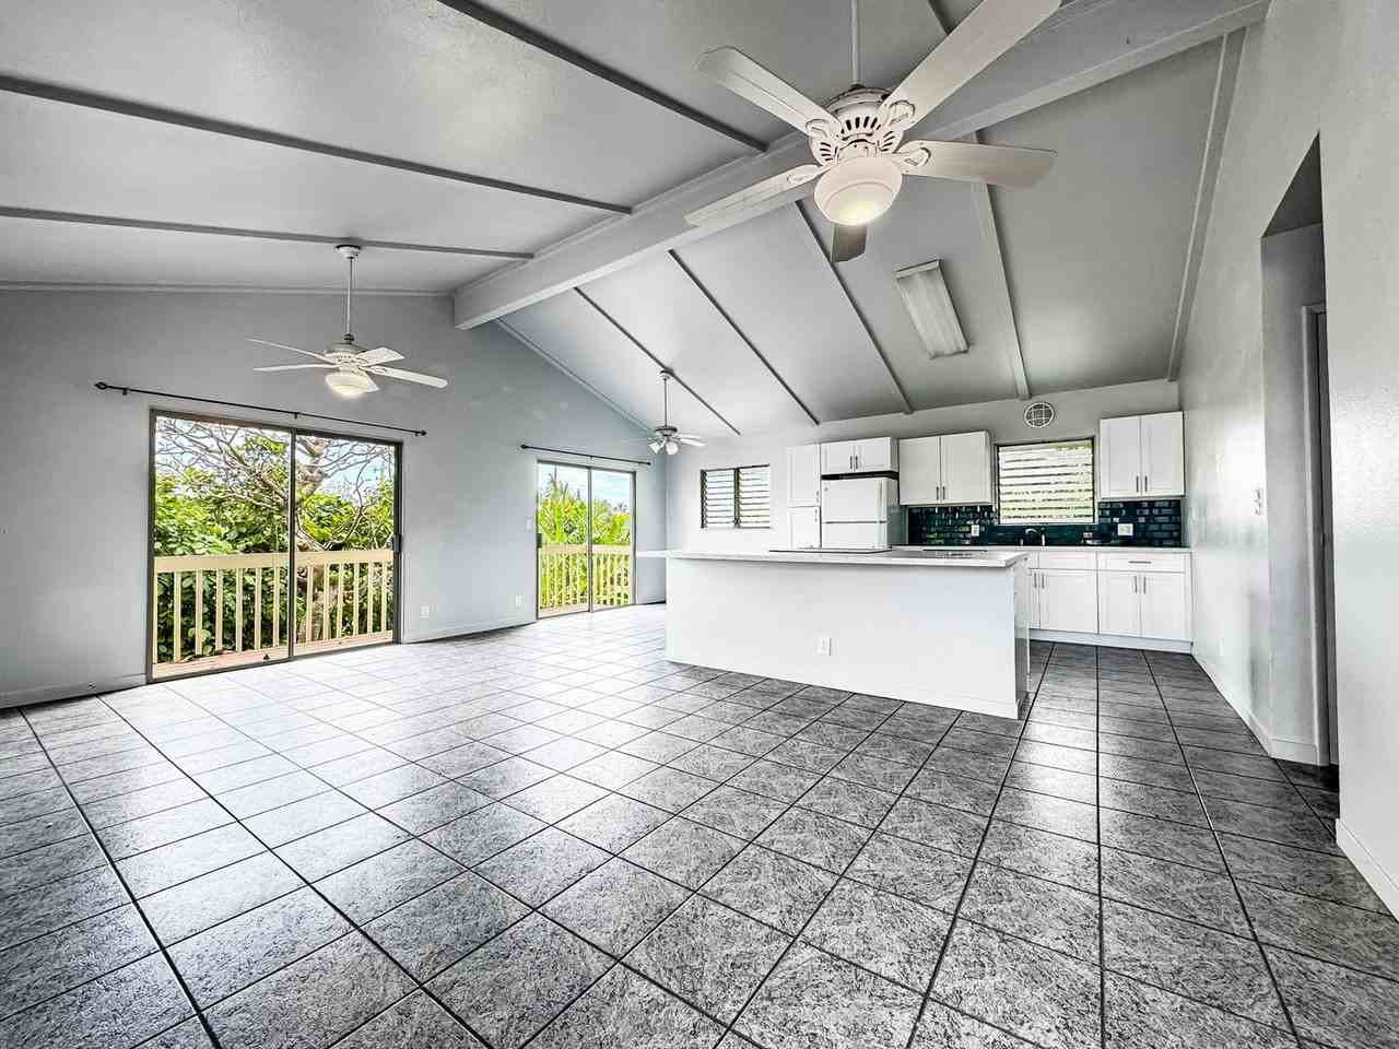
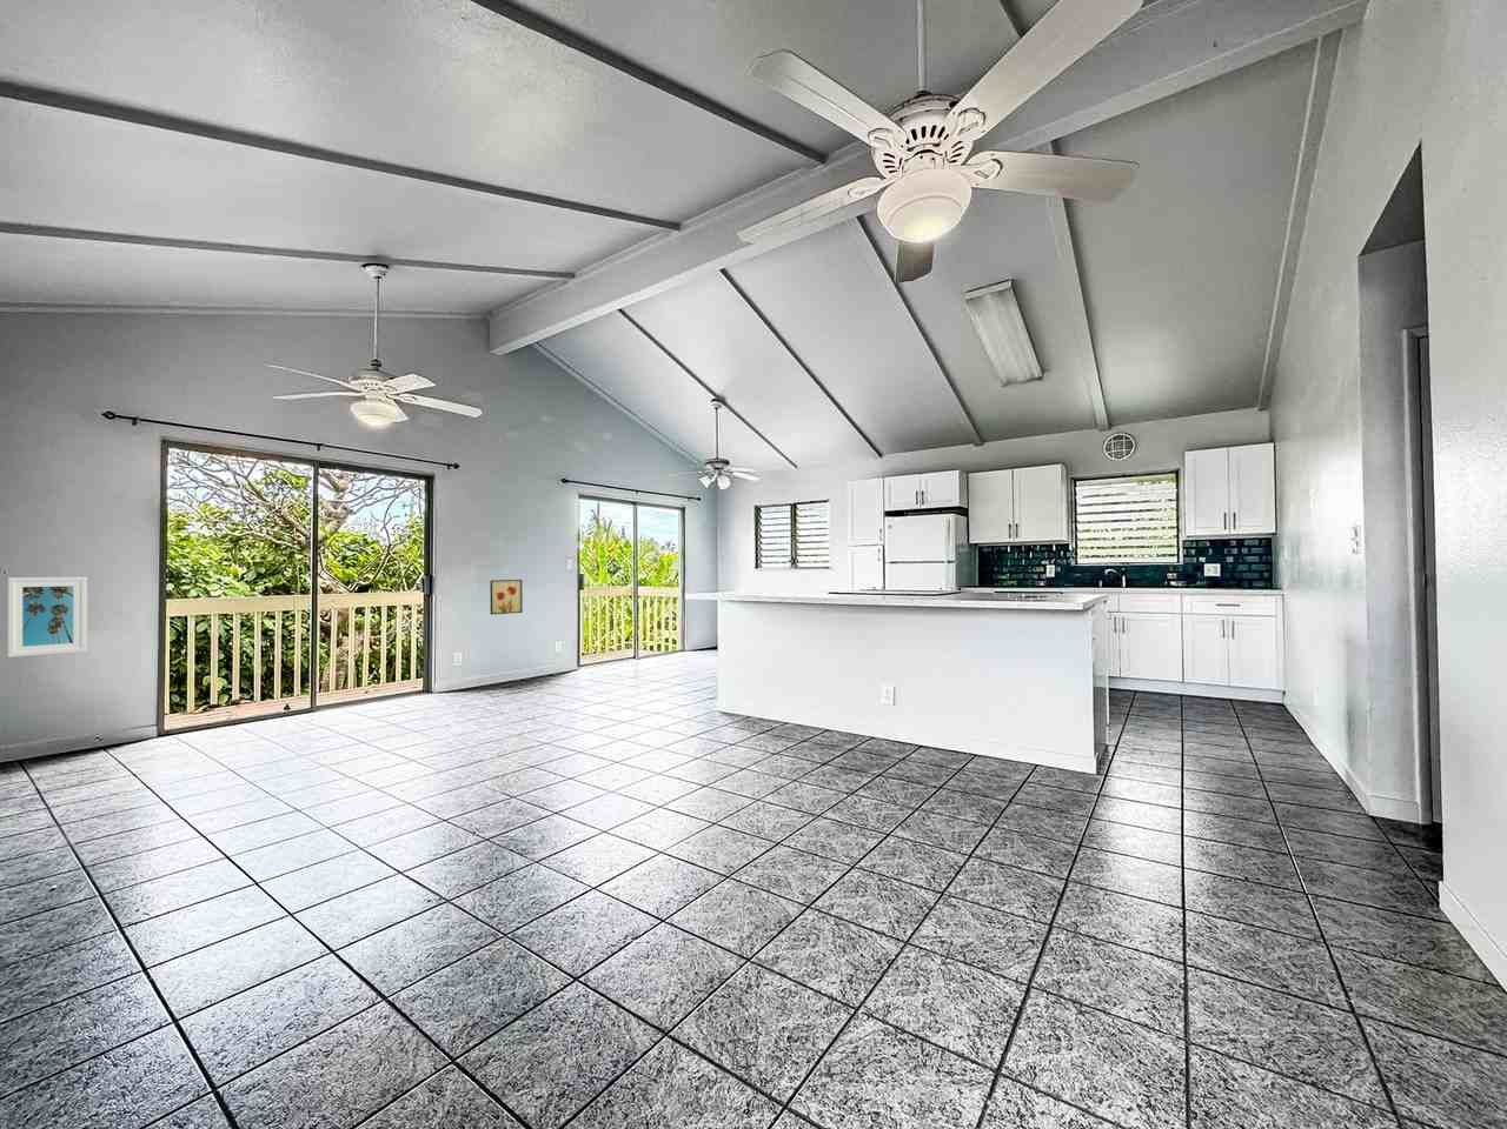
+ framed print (49, 615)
+ wall art (505, 597)
